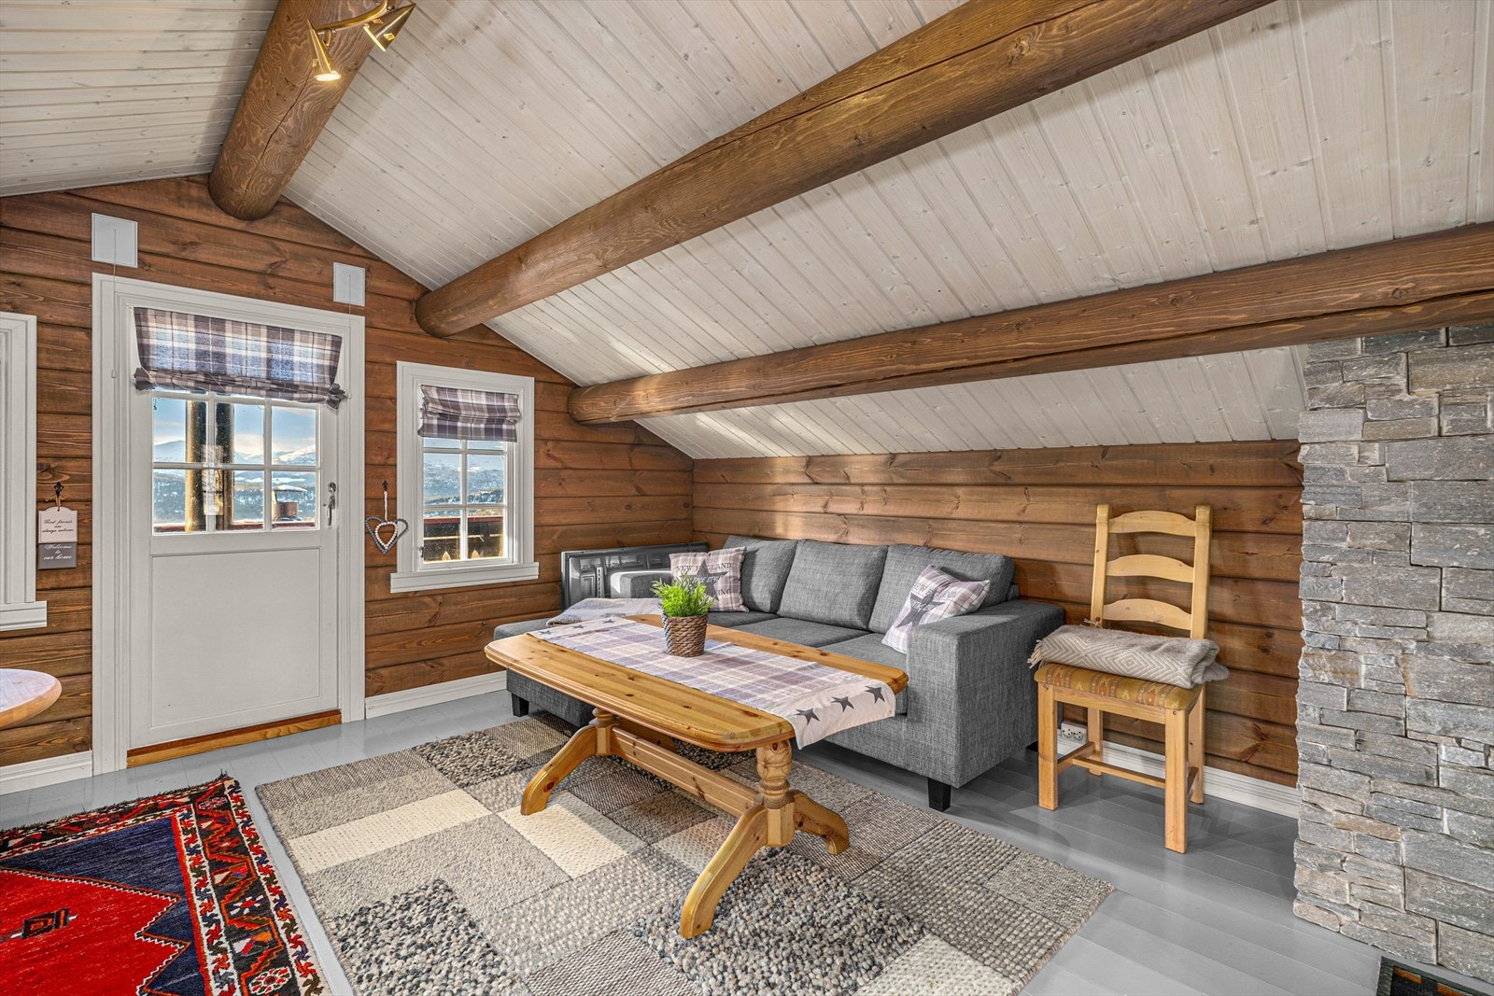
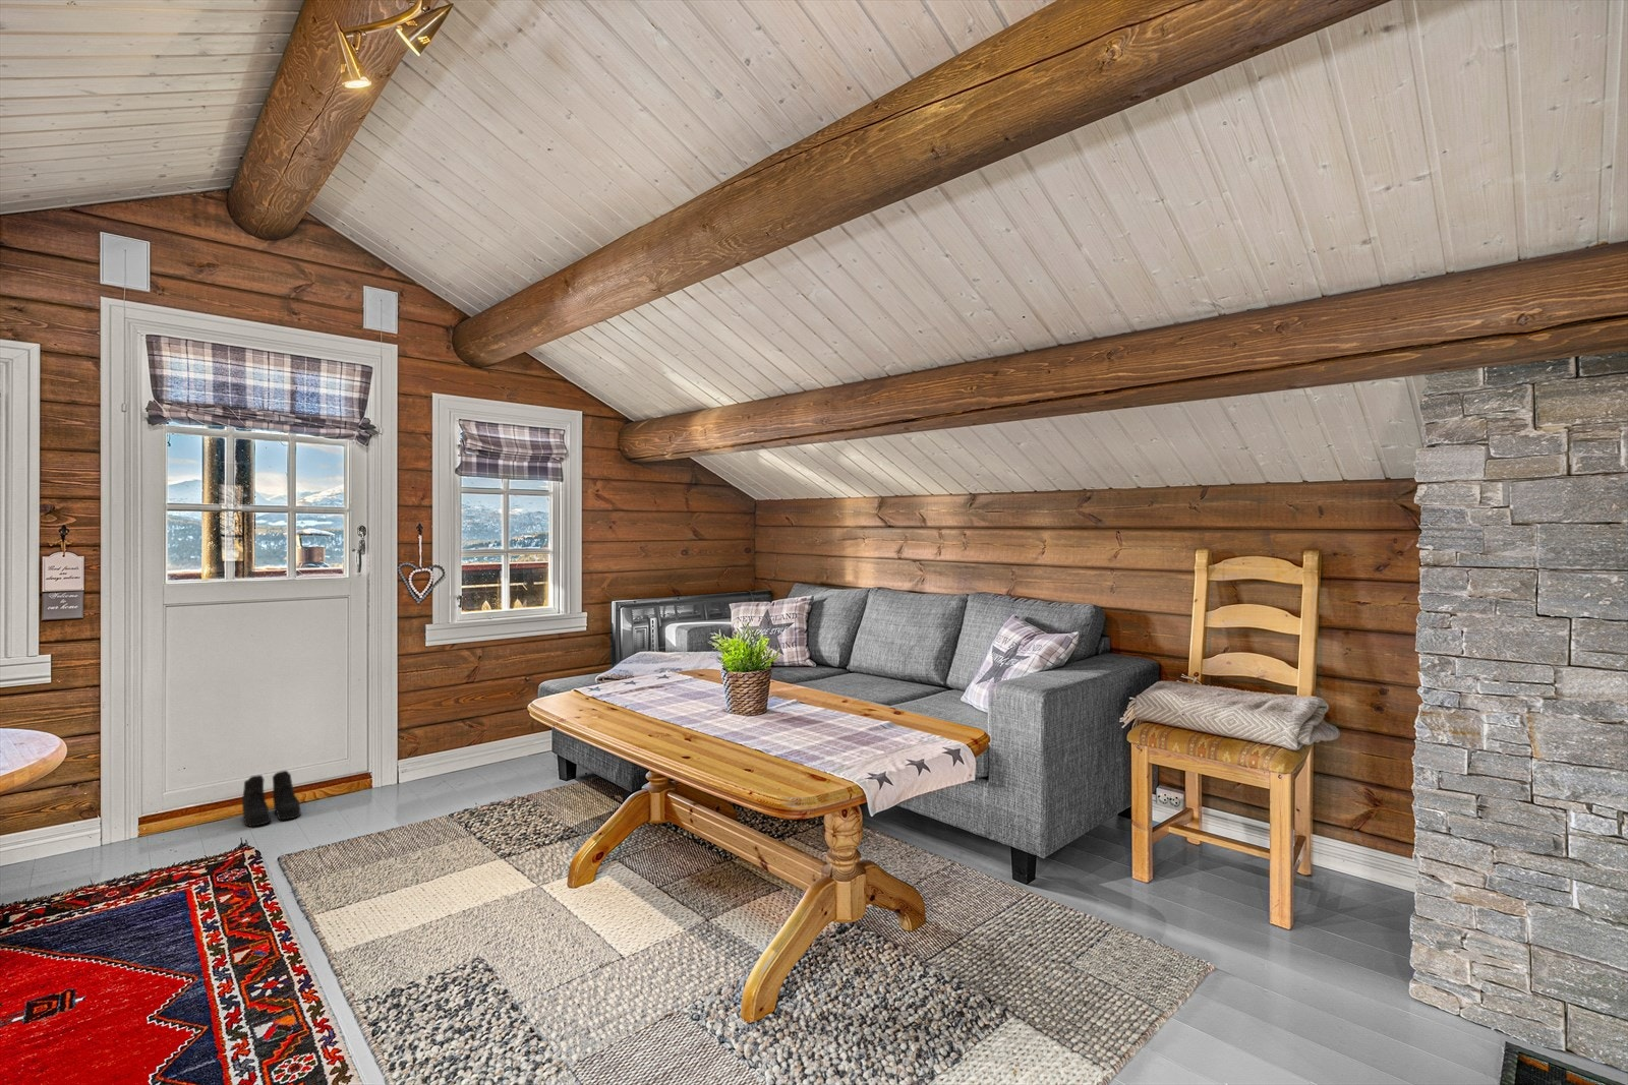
+ boots (273, 796)
